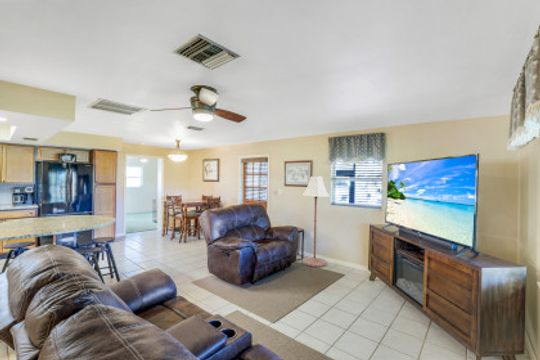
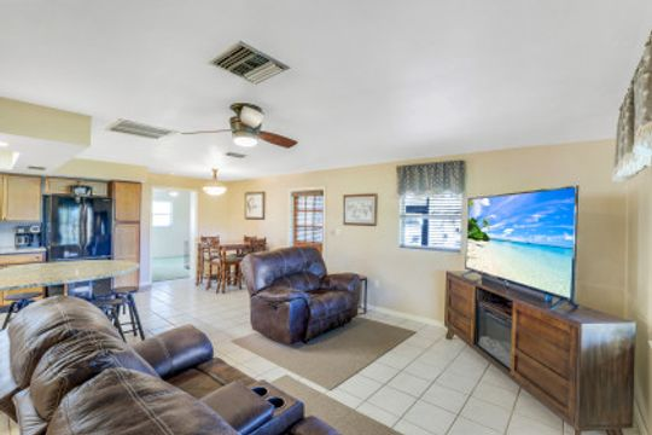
- floor lamp (315, 219)
